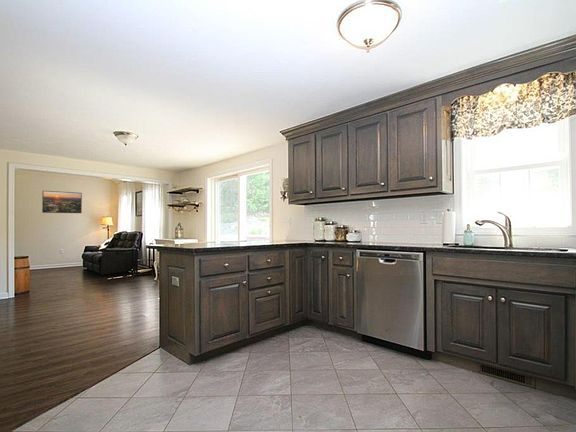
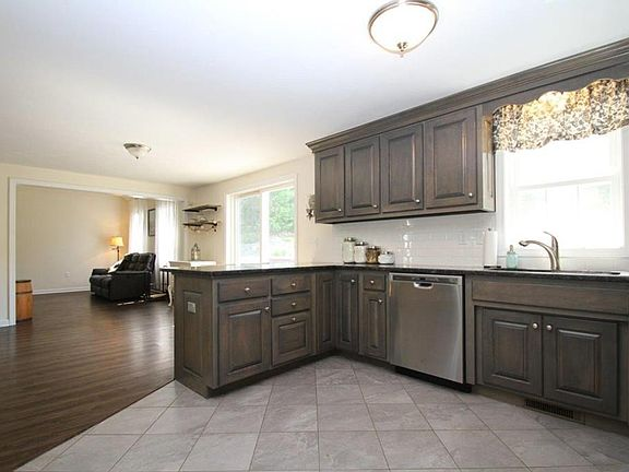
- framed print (62, 202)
